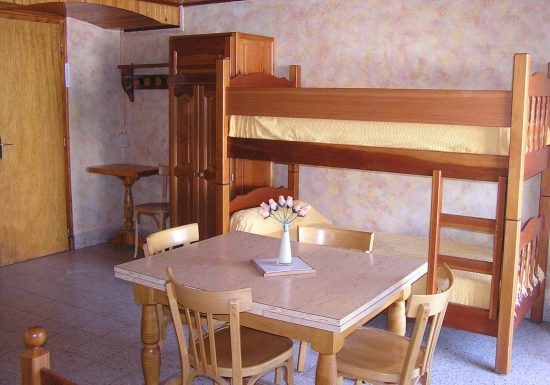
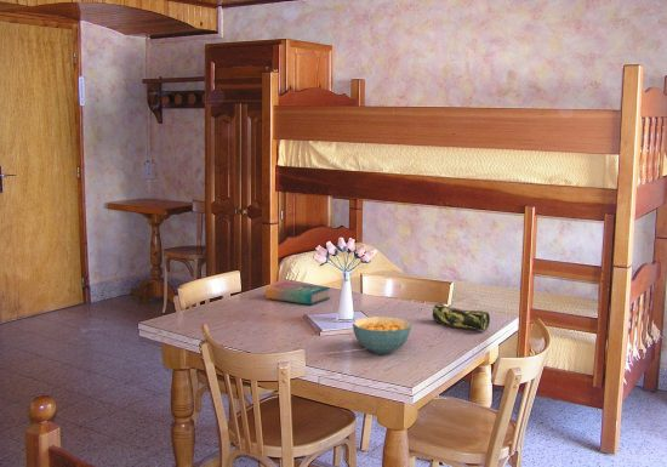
+ book (297, 292)
+ cereal bowl (381, 337)
+ pencil case (458, 317)
